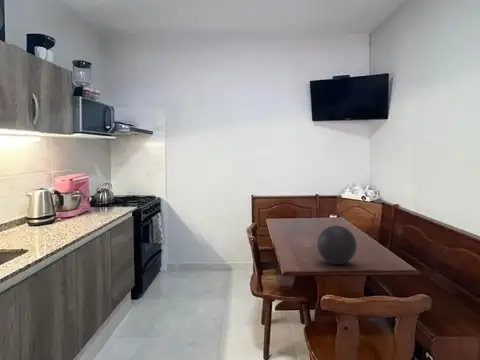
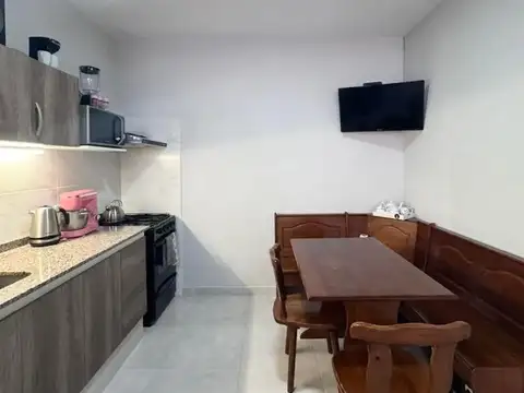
- decorative ball (336, 244)
